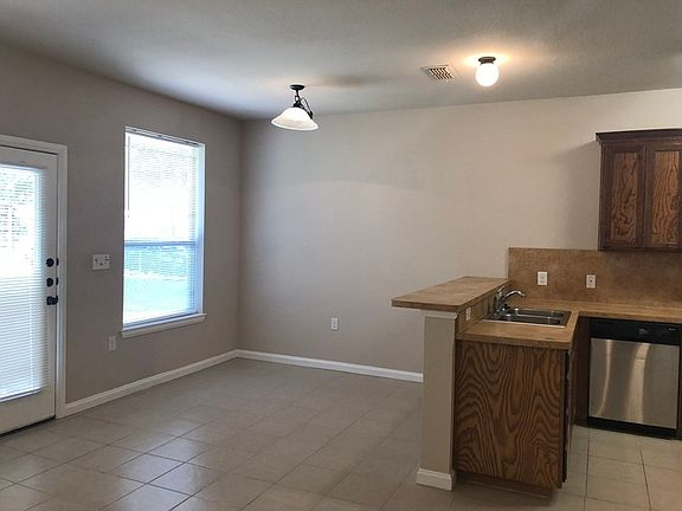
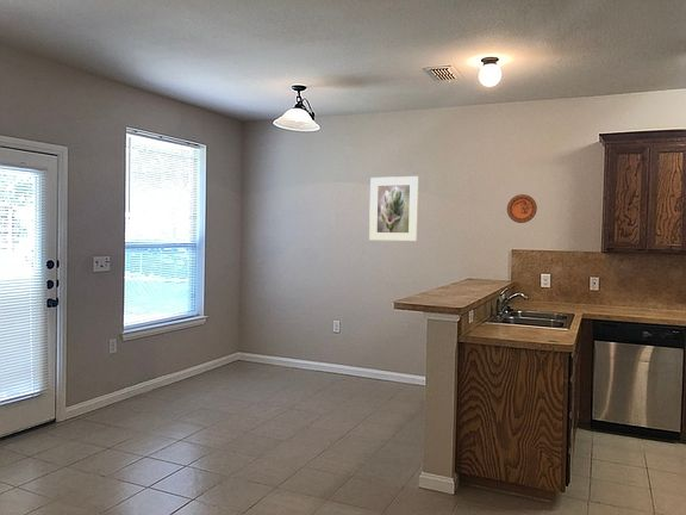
+ decorative plate (522, 209)
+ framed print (393, 209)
